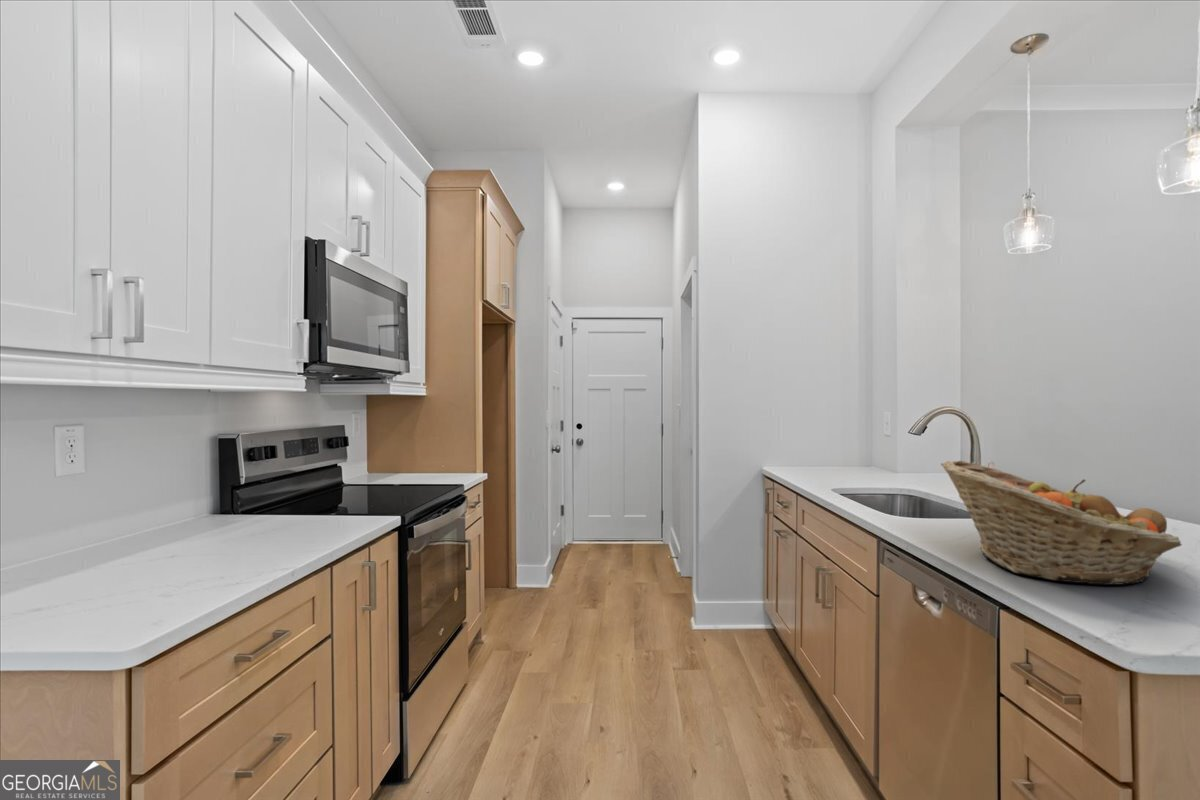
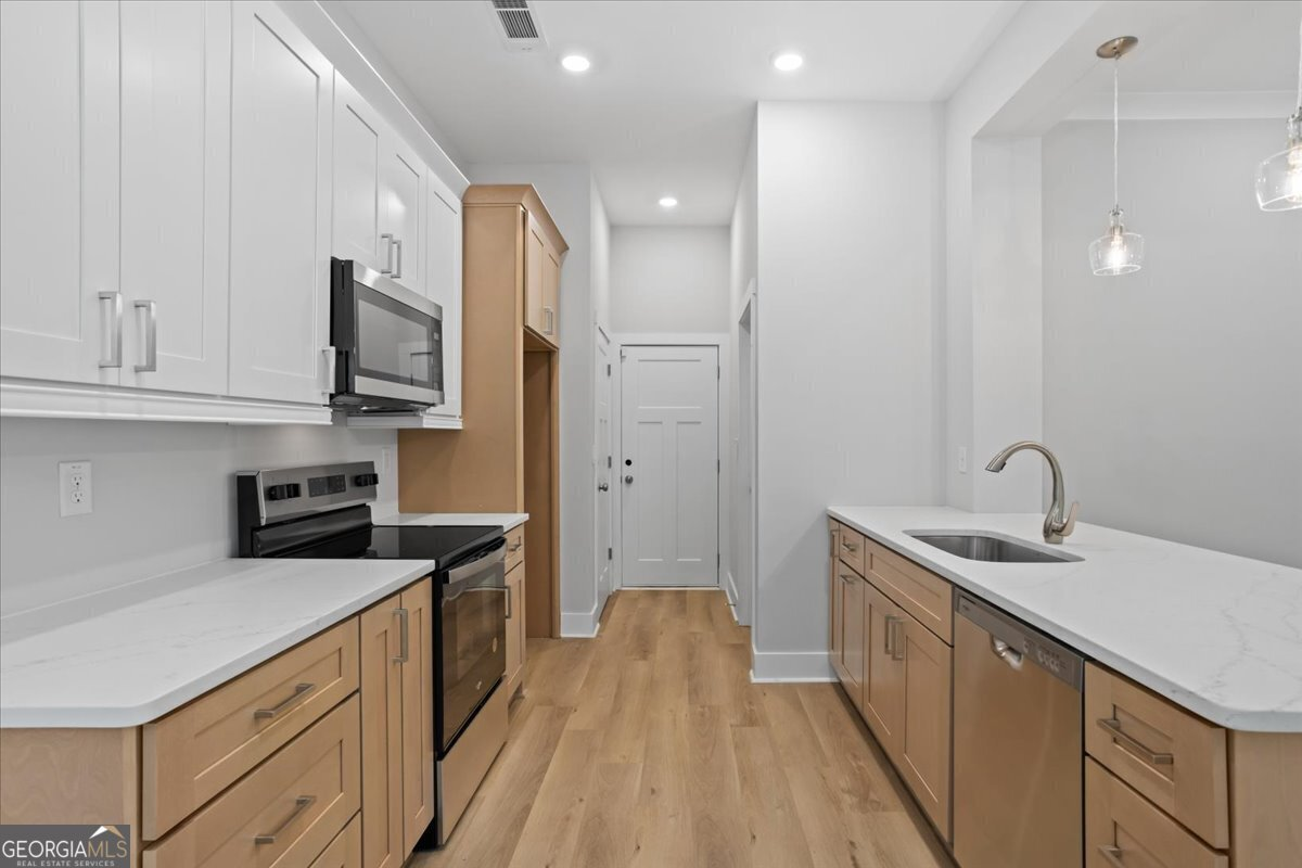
- fruit basket (1047, 514)
